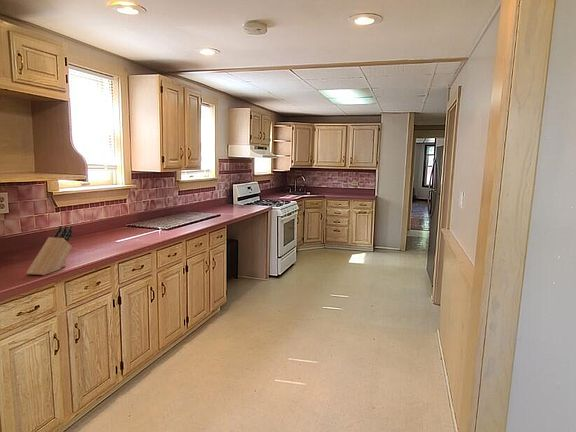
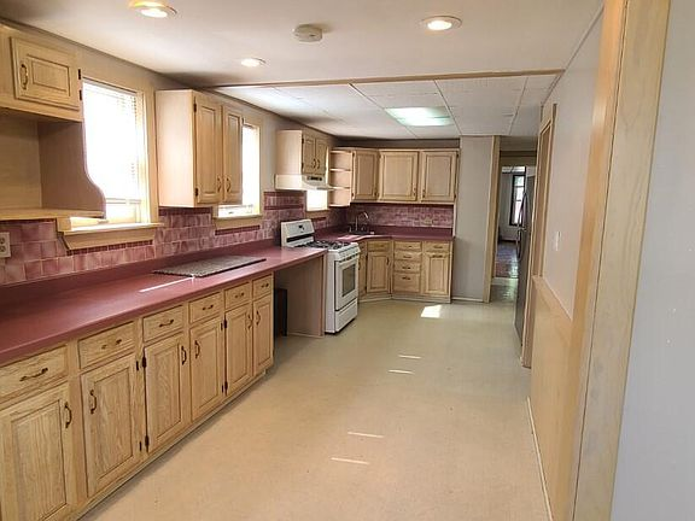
- knife block (52, 248)
